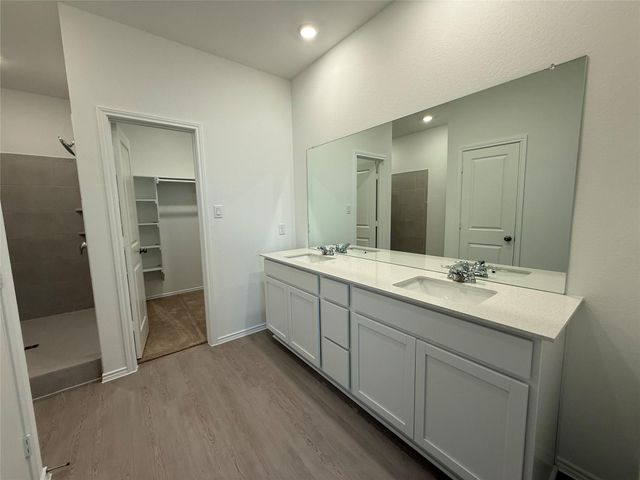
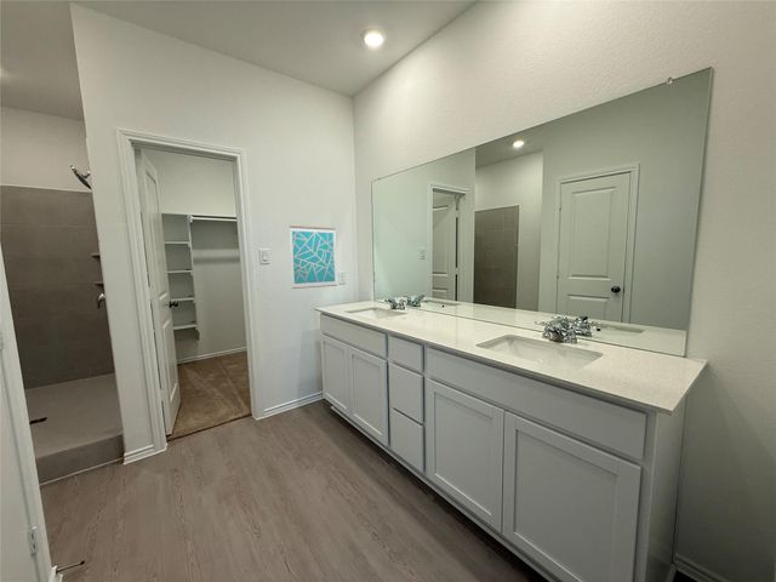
+ wall art (314, 257)
